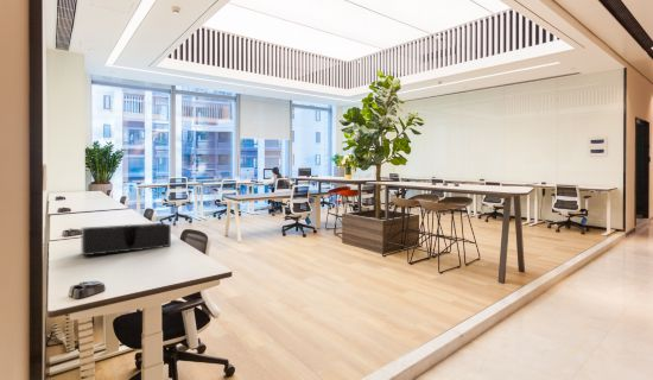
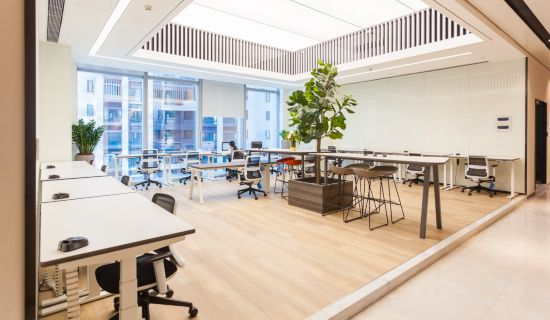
- desk organizer (127, 238)
